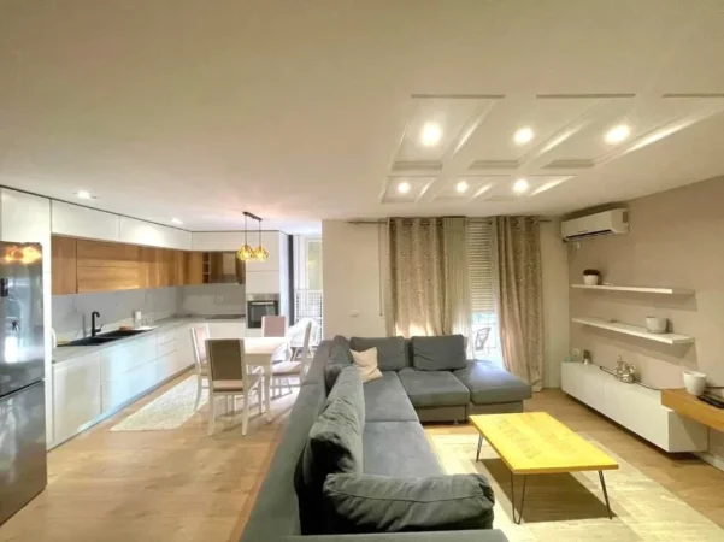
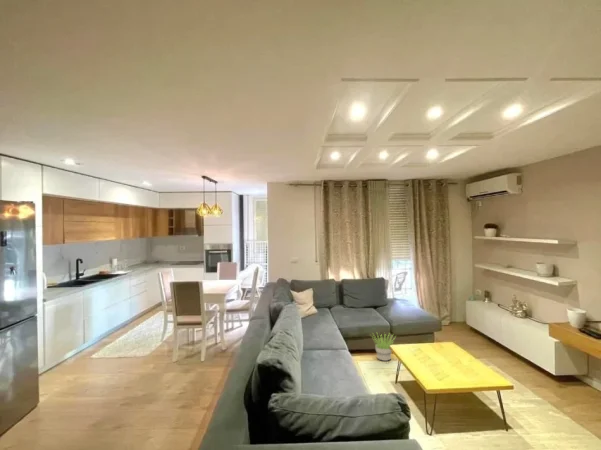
+ potted plant (383, 346)
